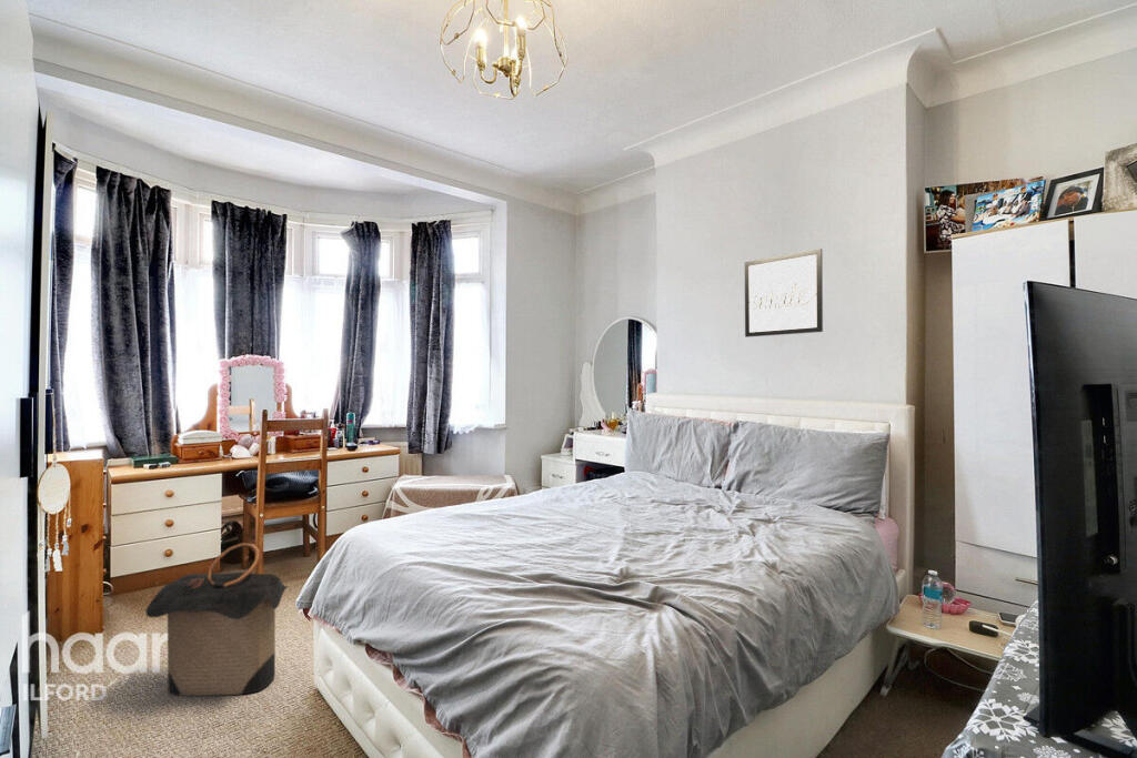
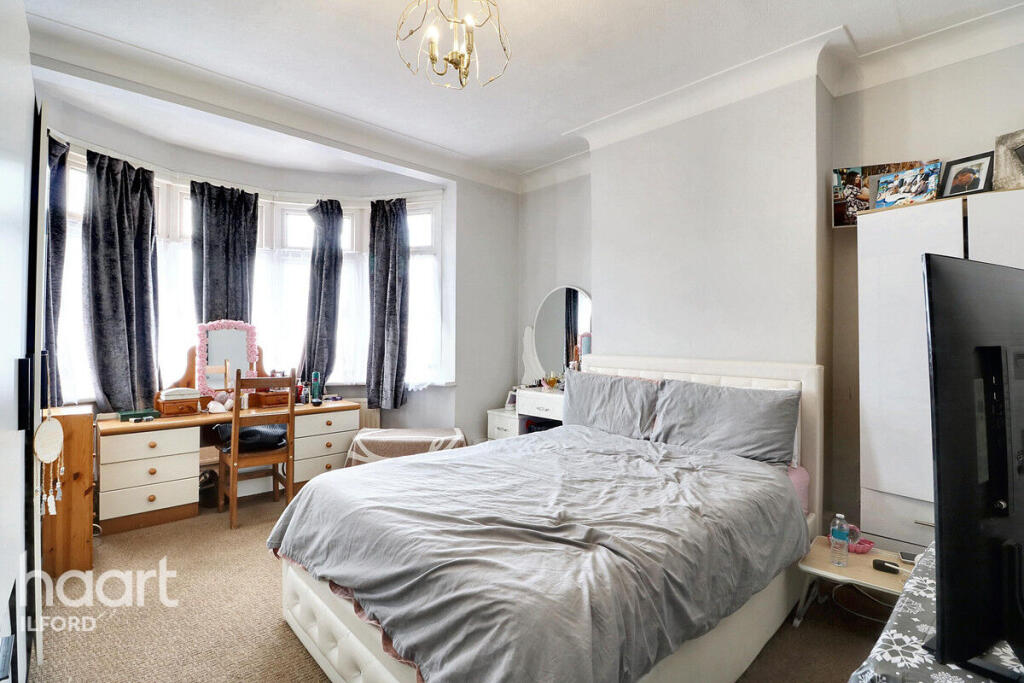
- wall art (782, 295)
- laundry hamper (219, 616)
